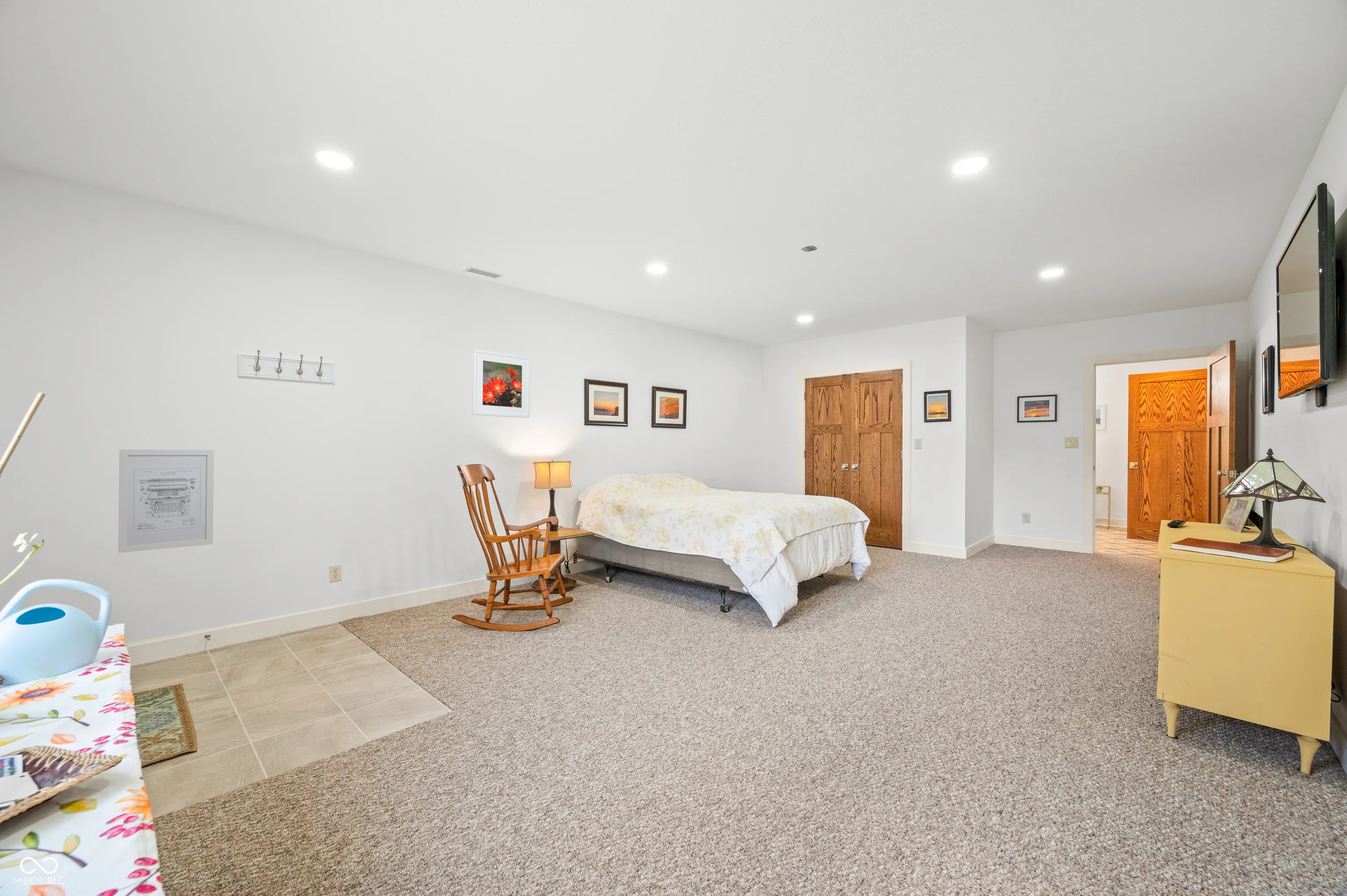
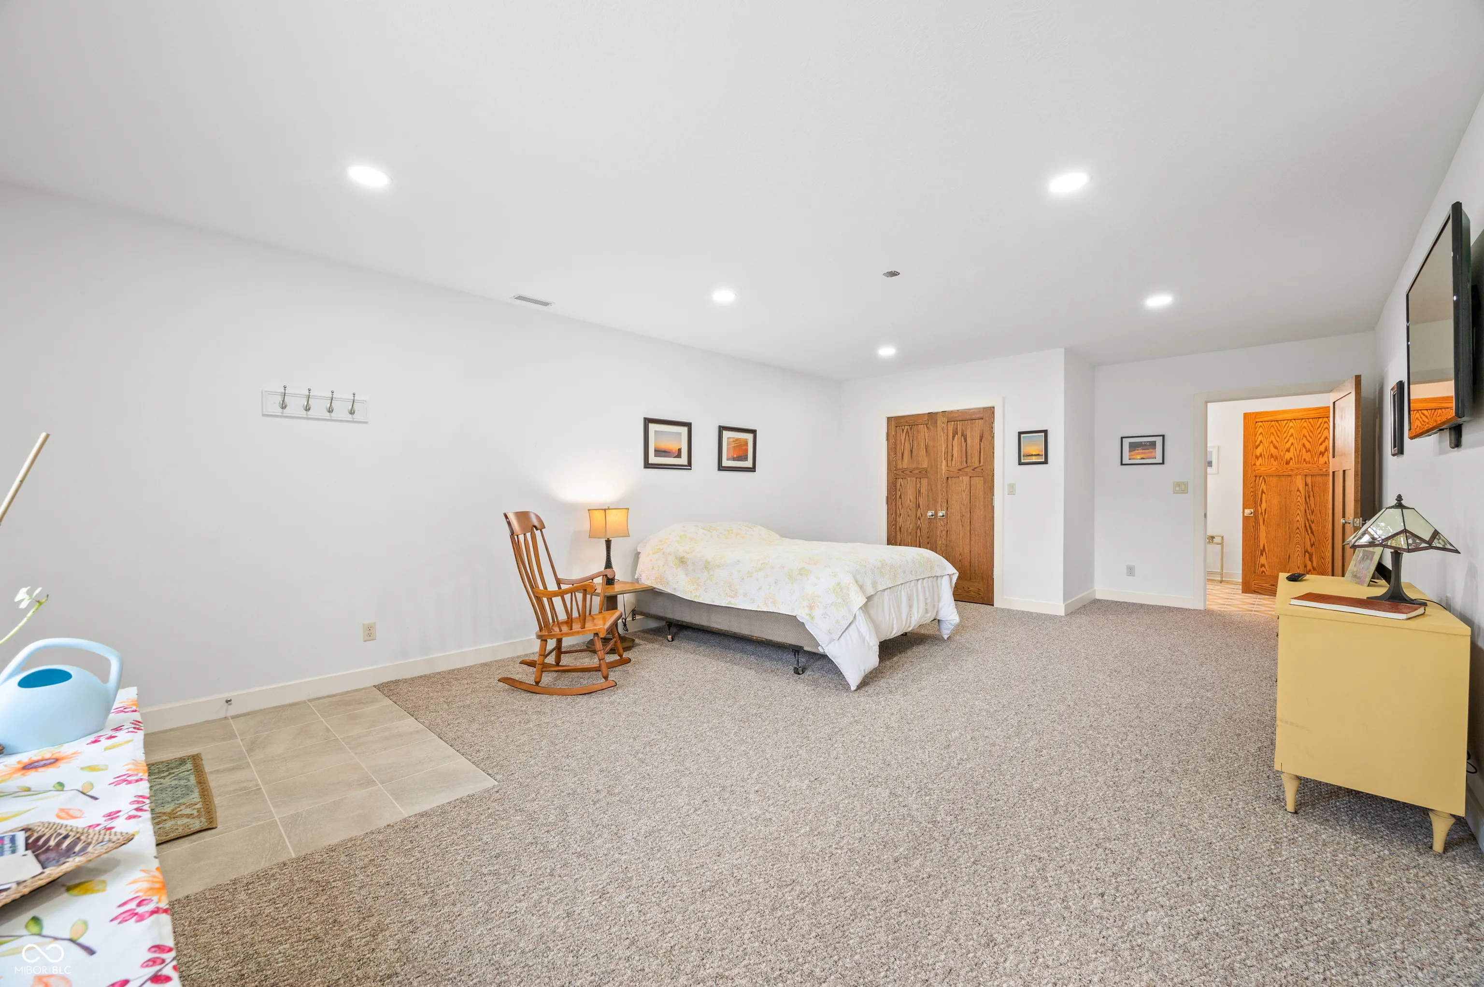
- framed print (502, 384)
- wall art (168, 499)
